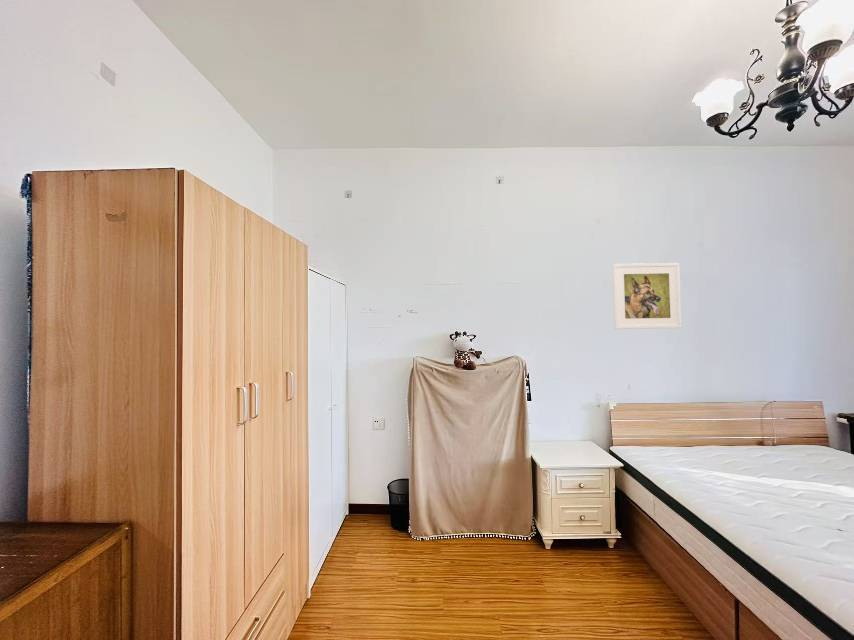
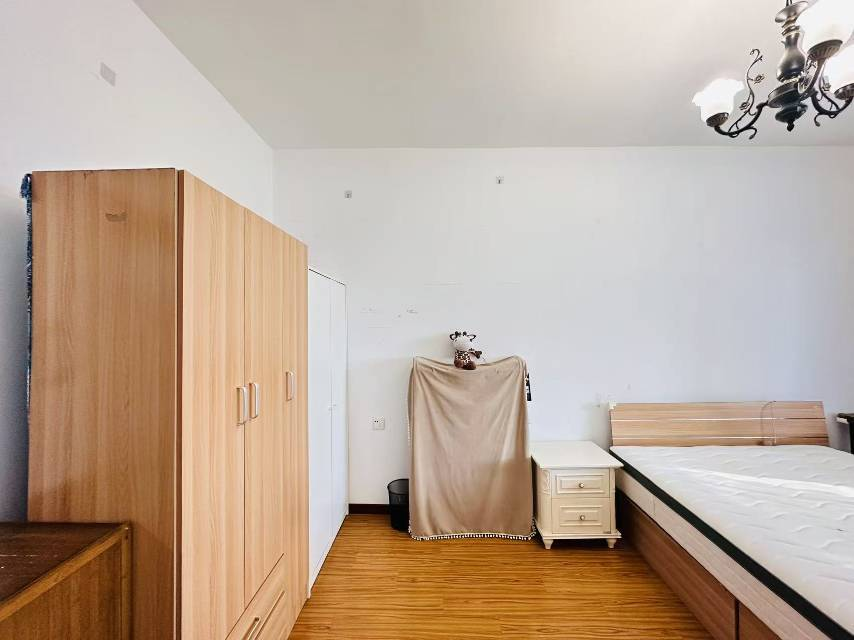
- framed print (646, 296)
